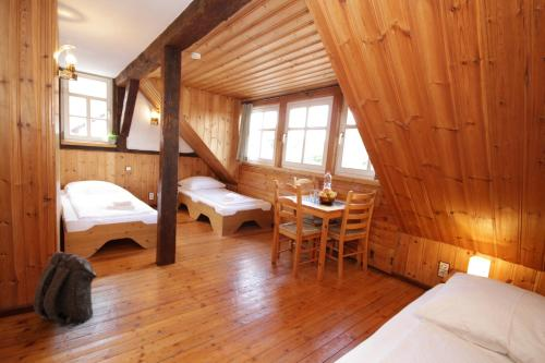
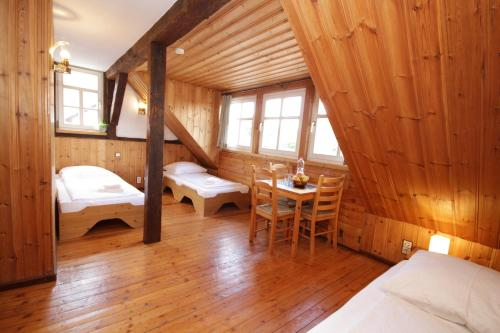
- backpack (66, 285)
